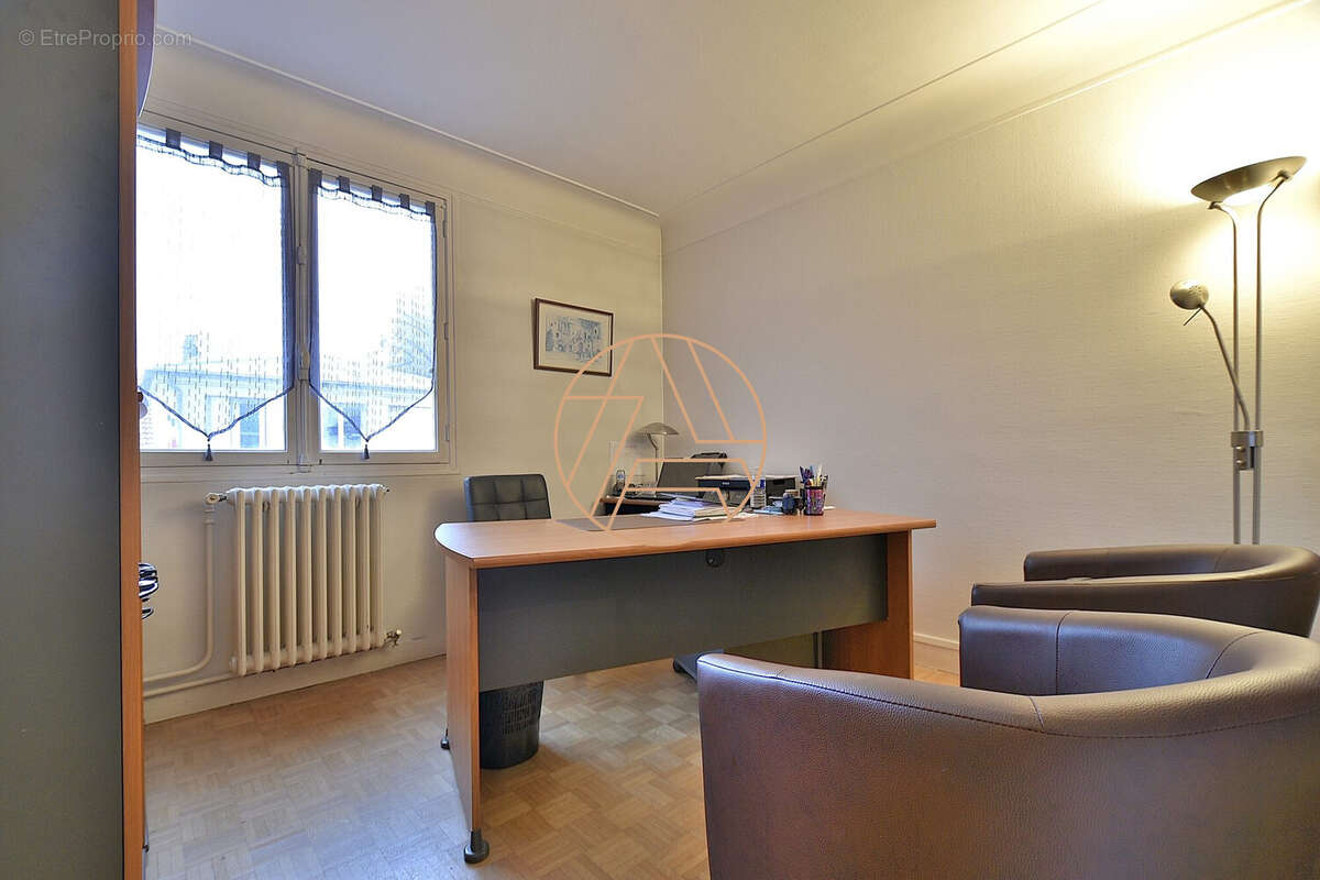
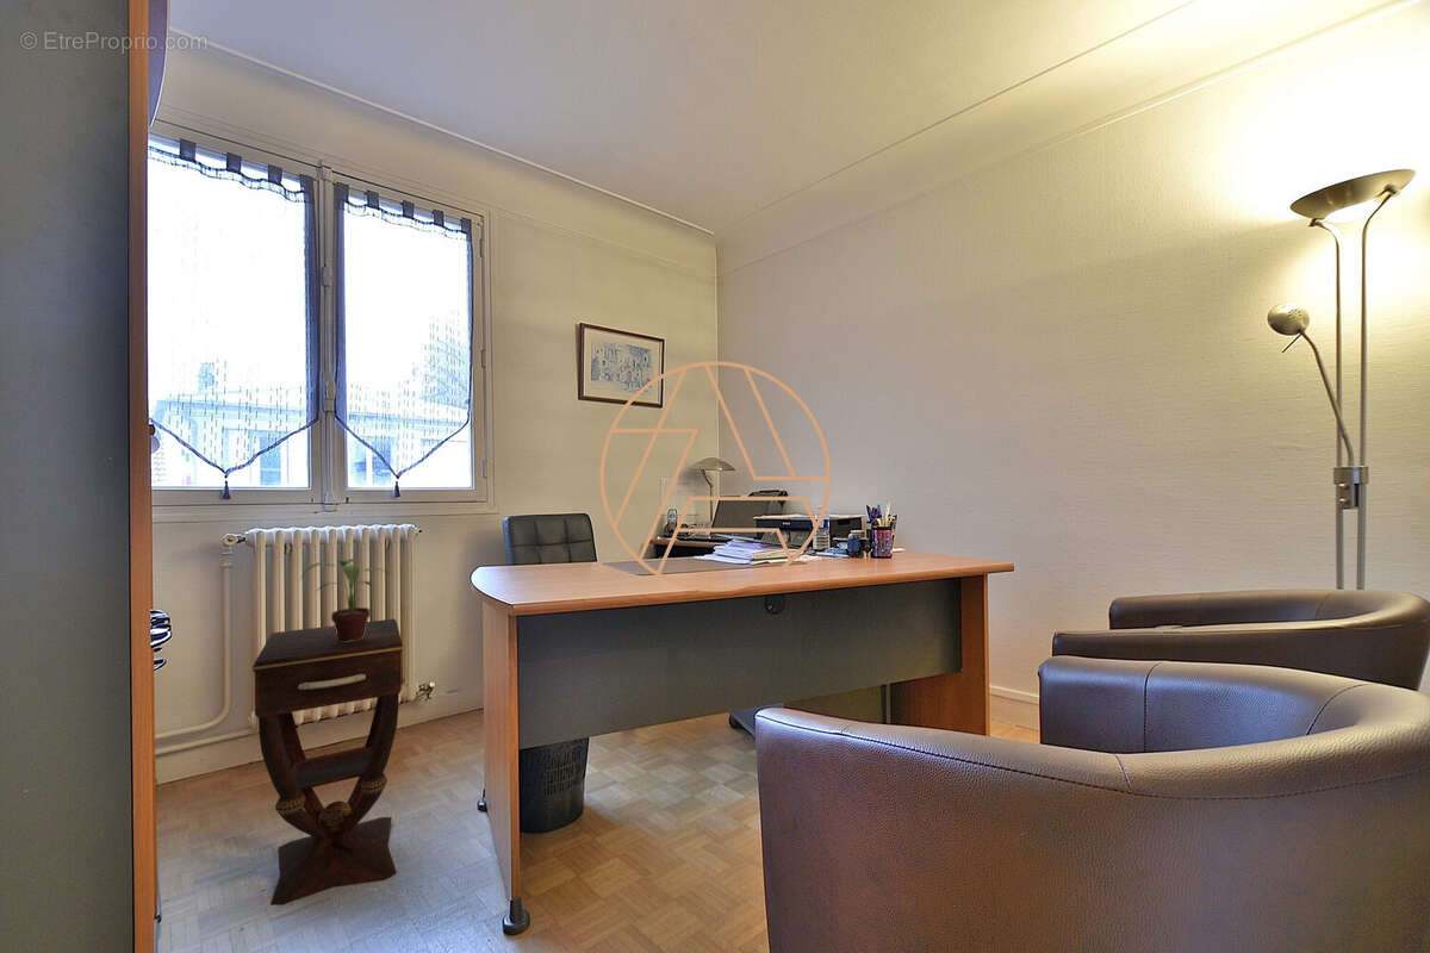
+ side table (334, 753)
+ potted plant (348, 598)
